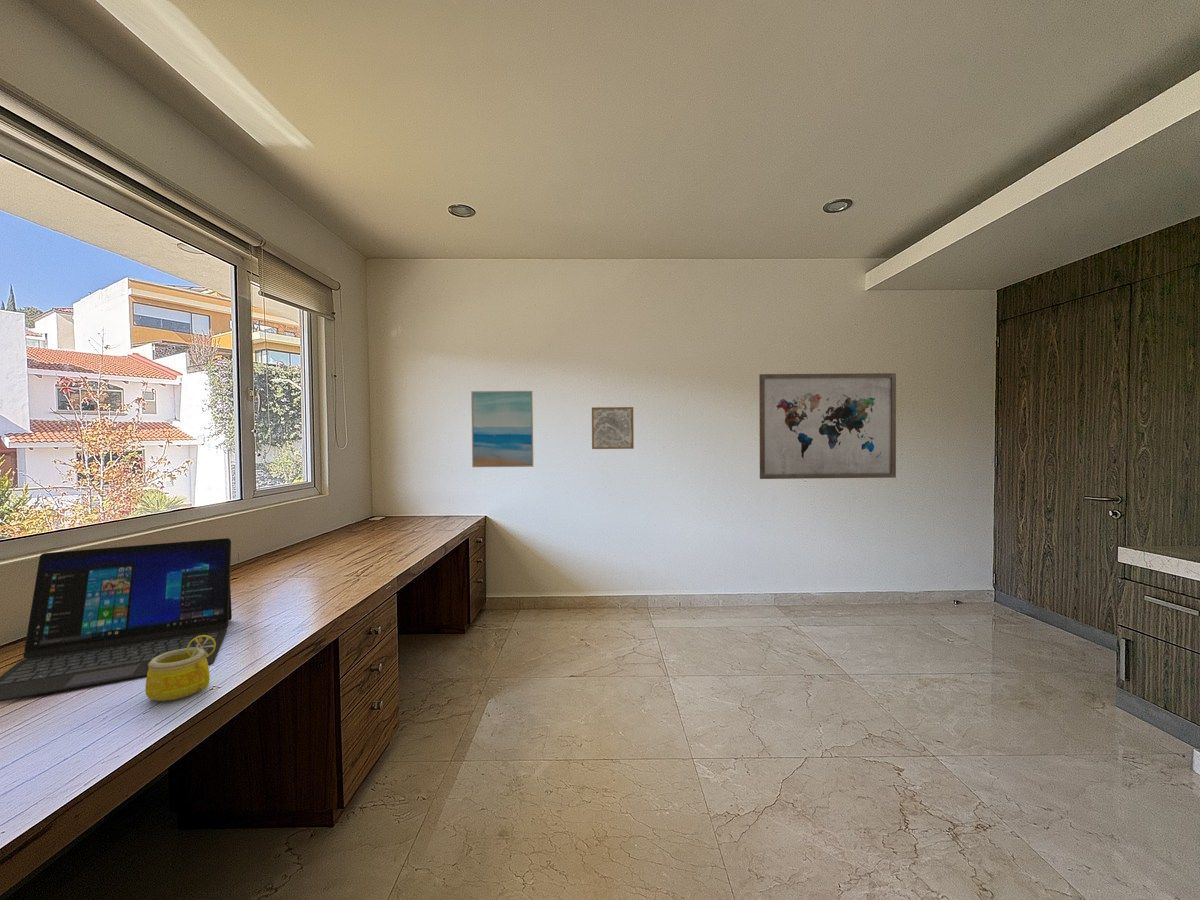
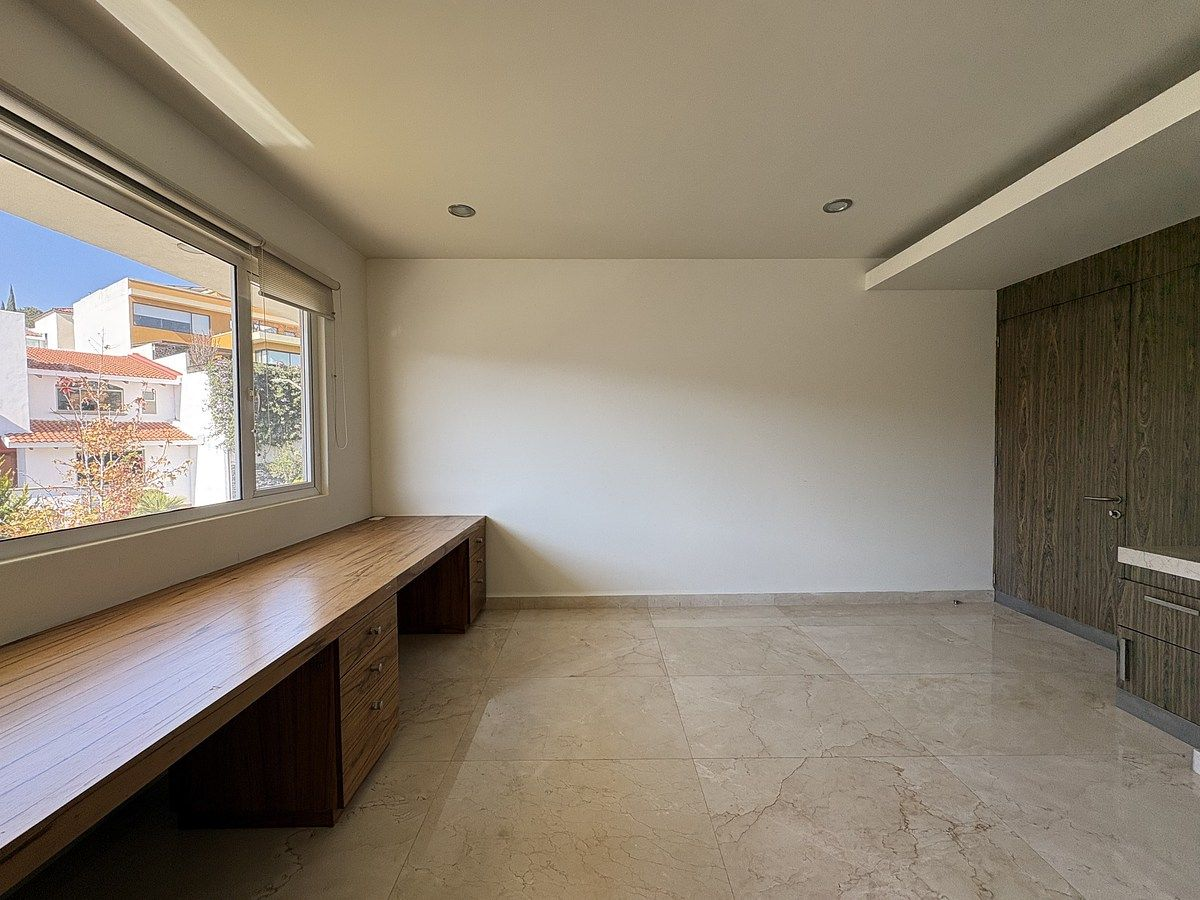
- laptop (123, 606)
- mug (181, 665)
- wall art (612, 428)
- wall art (827, 426)
- wall art (502, 429)
